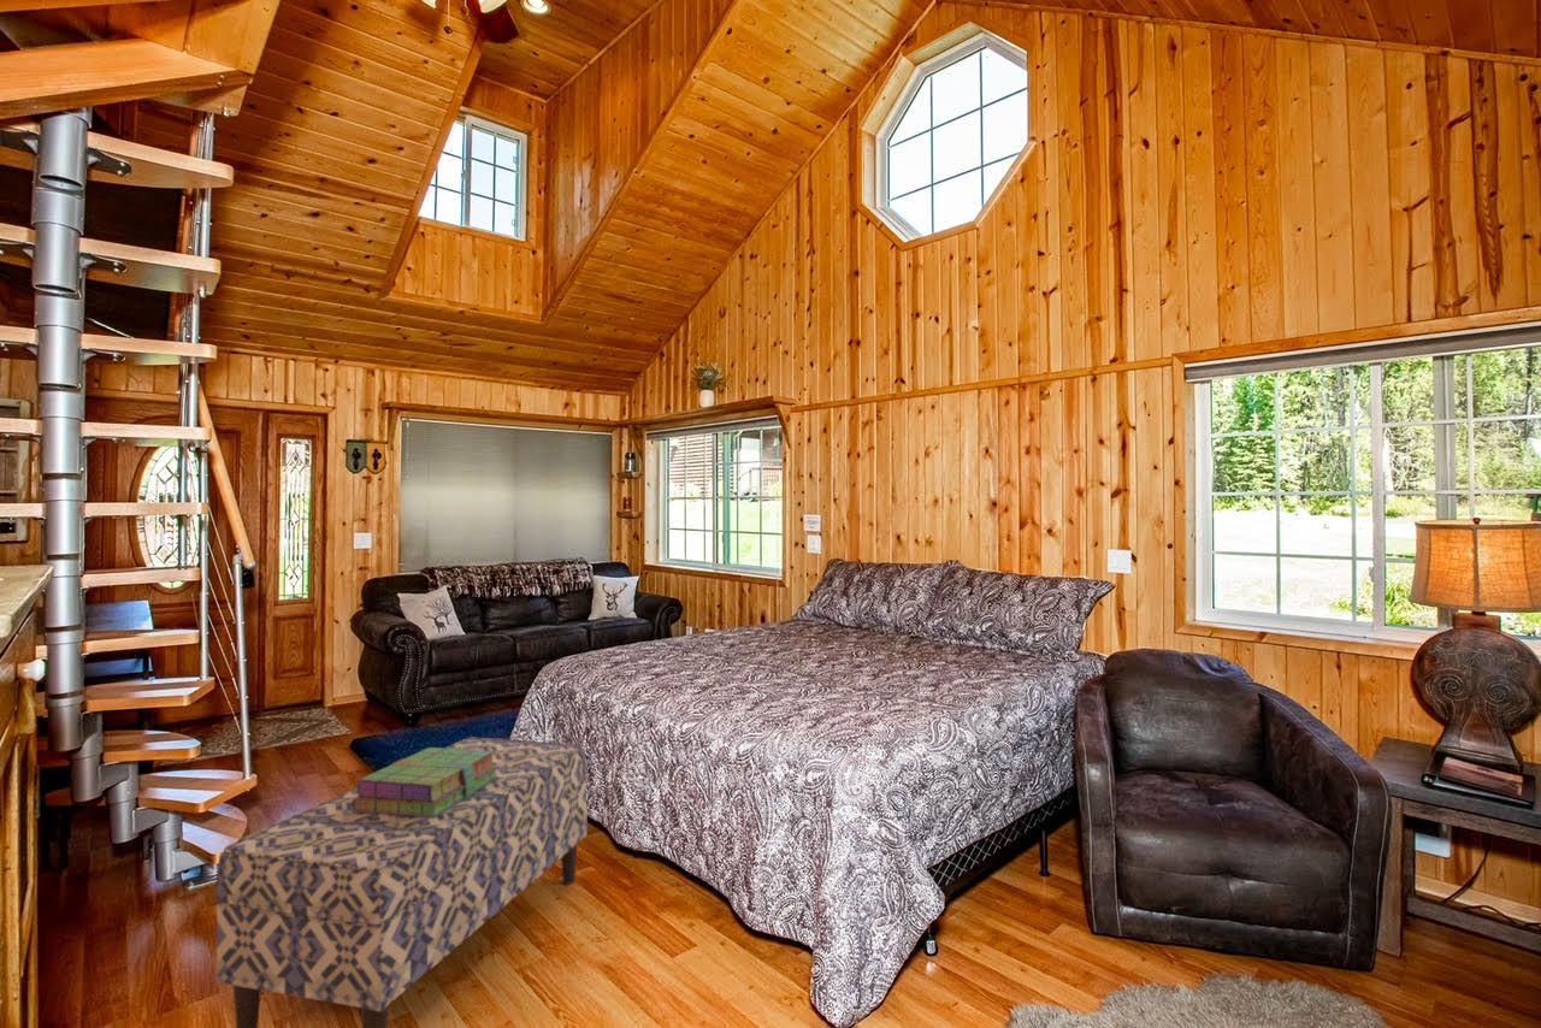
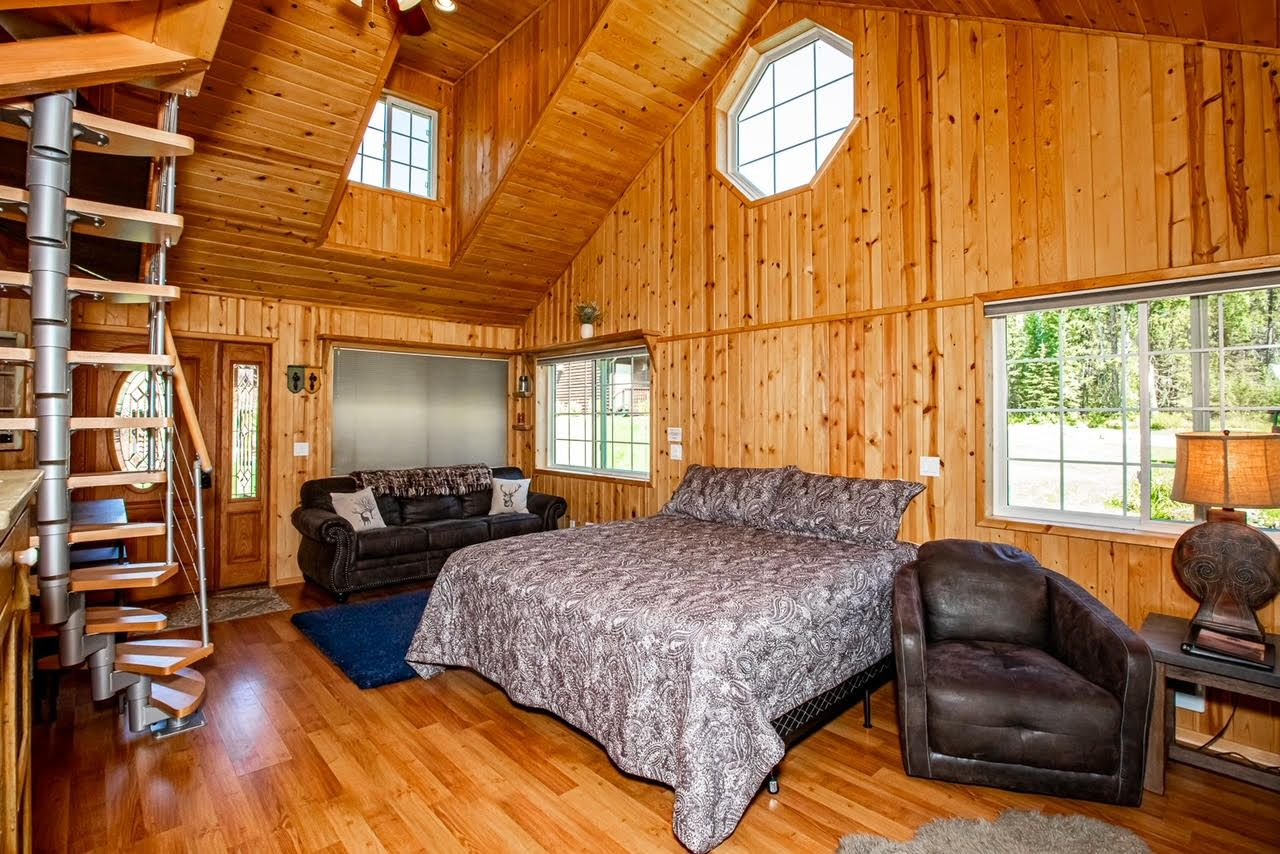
- stack of books (430, 778)
- bench (436, 865)
